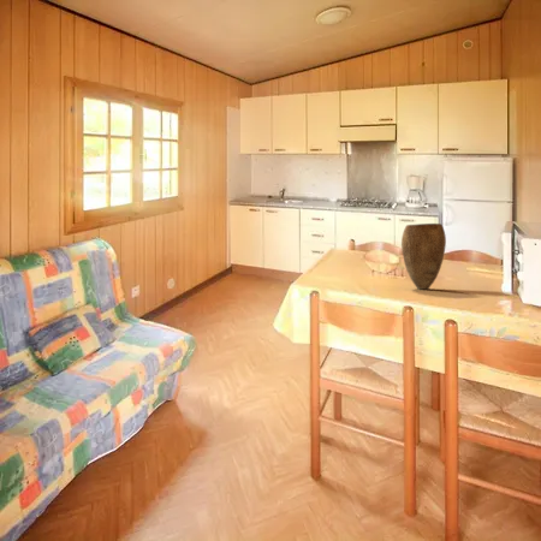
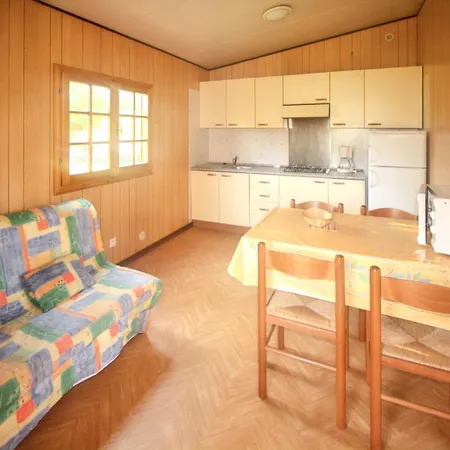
- vase (422, 256)
